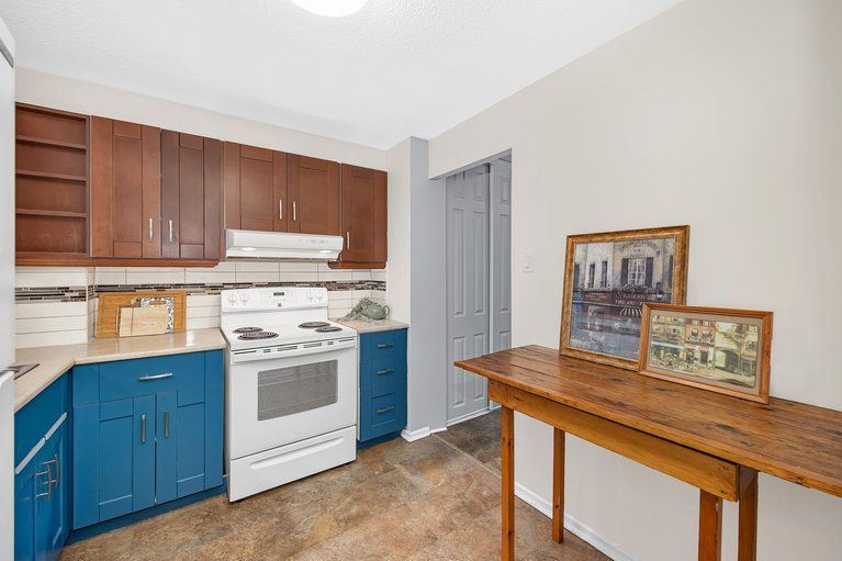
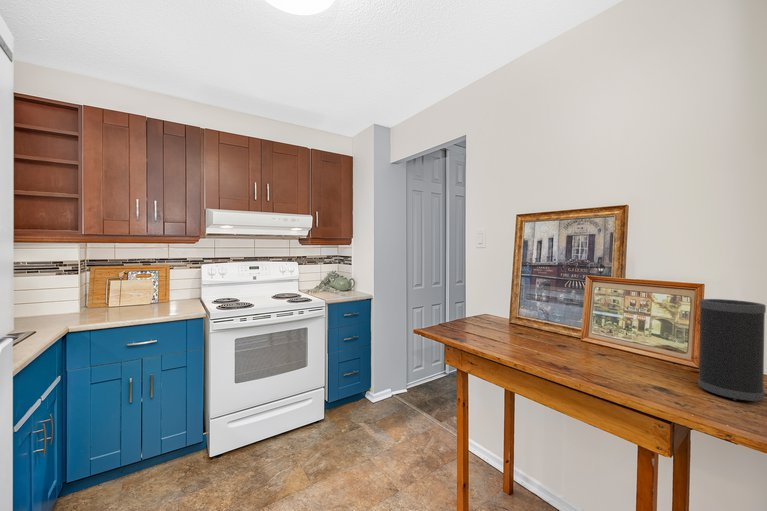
+ speaker (730, 347)
